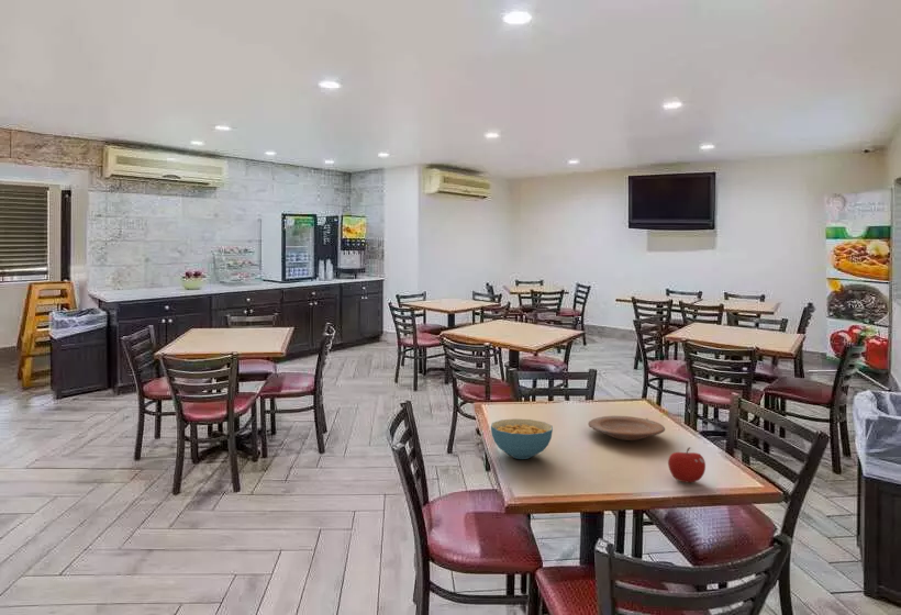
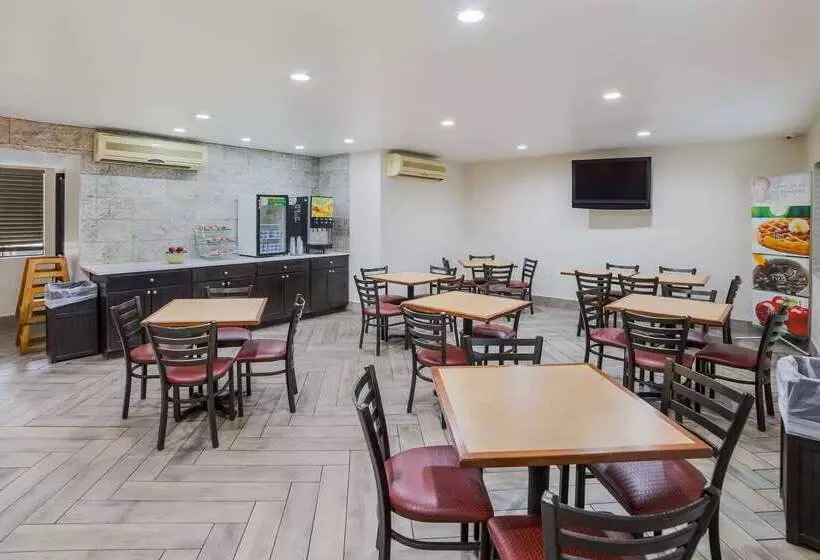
- fruit (686, 463)
- plate (625, 429)
- cereal bowl (521, 440)
